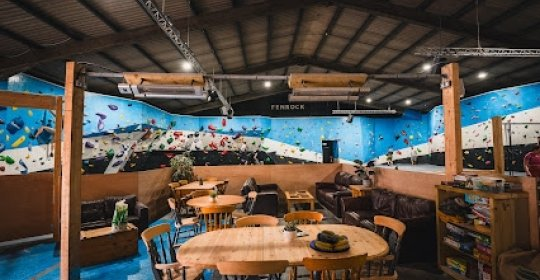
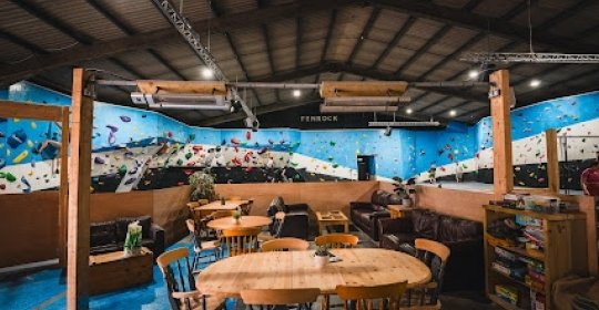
- fruit bowl (329, 238)
